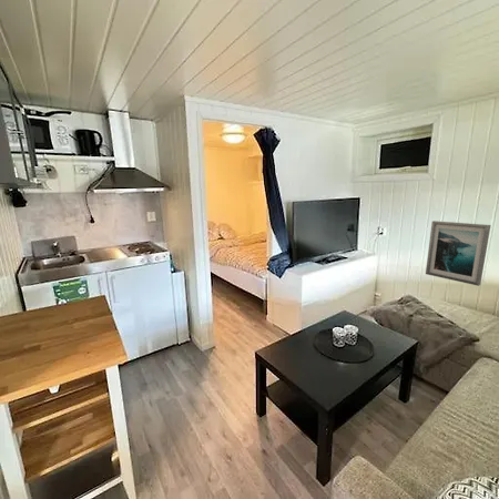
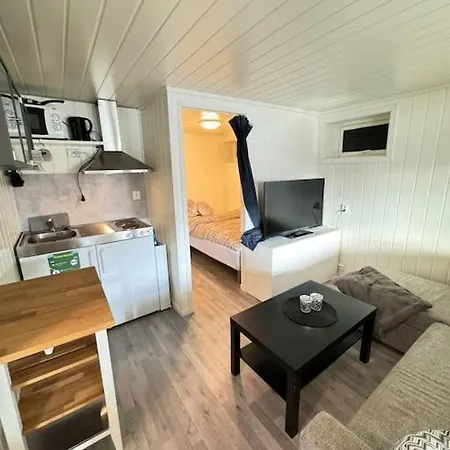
- wall art (455, 252)
